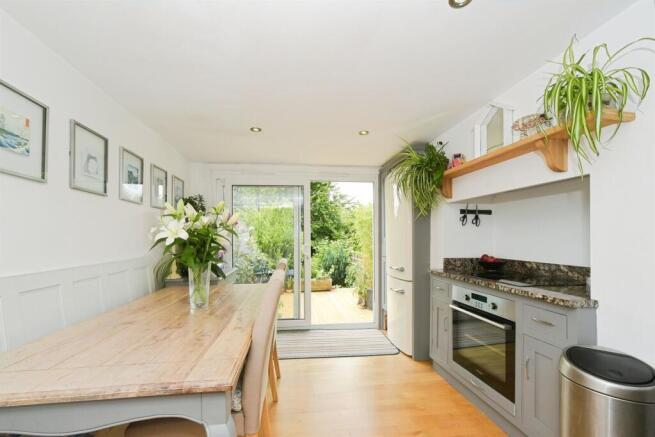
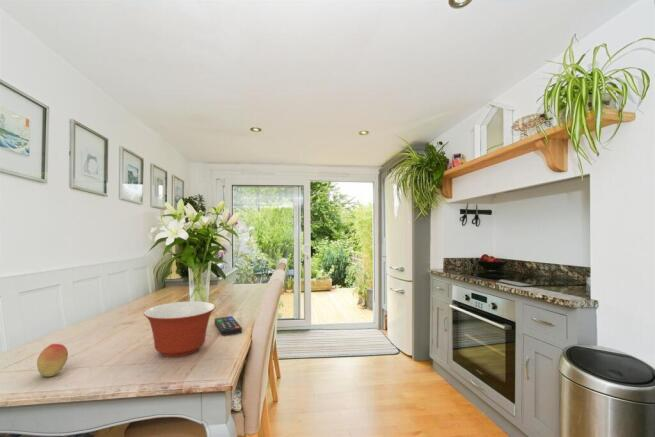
+ remote control (227, 325)
+ fruit (52, 359)
+ mixing bowl (180, 329)
